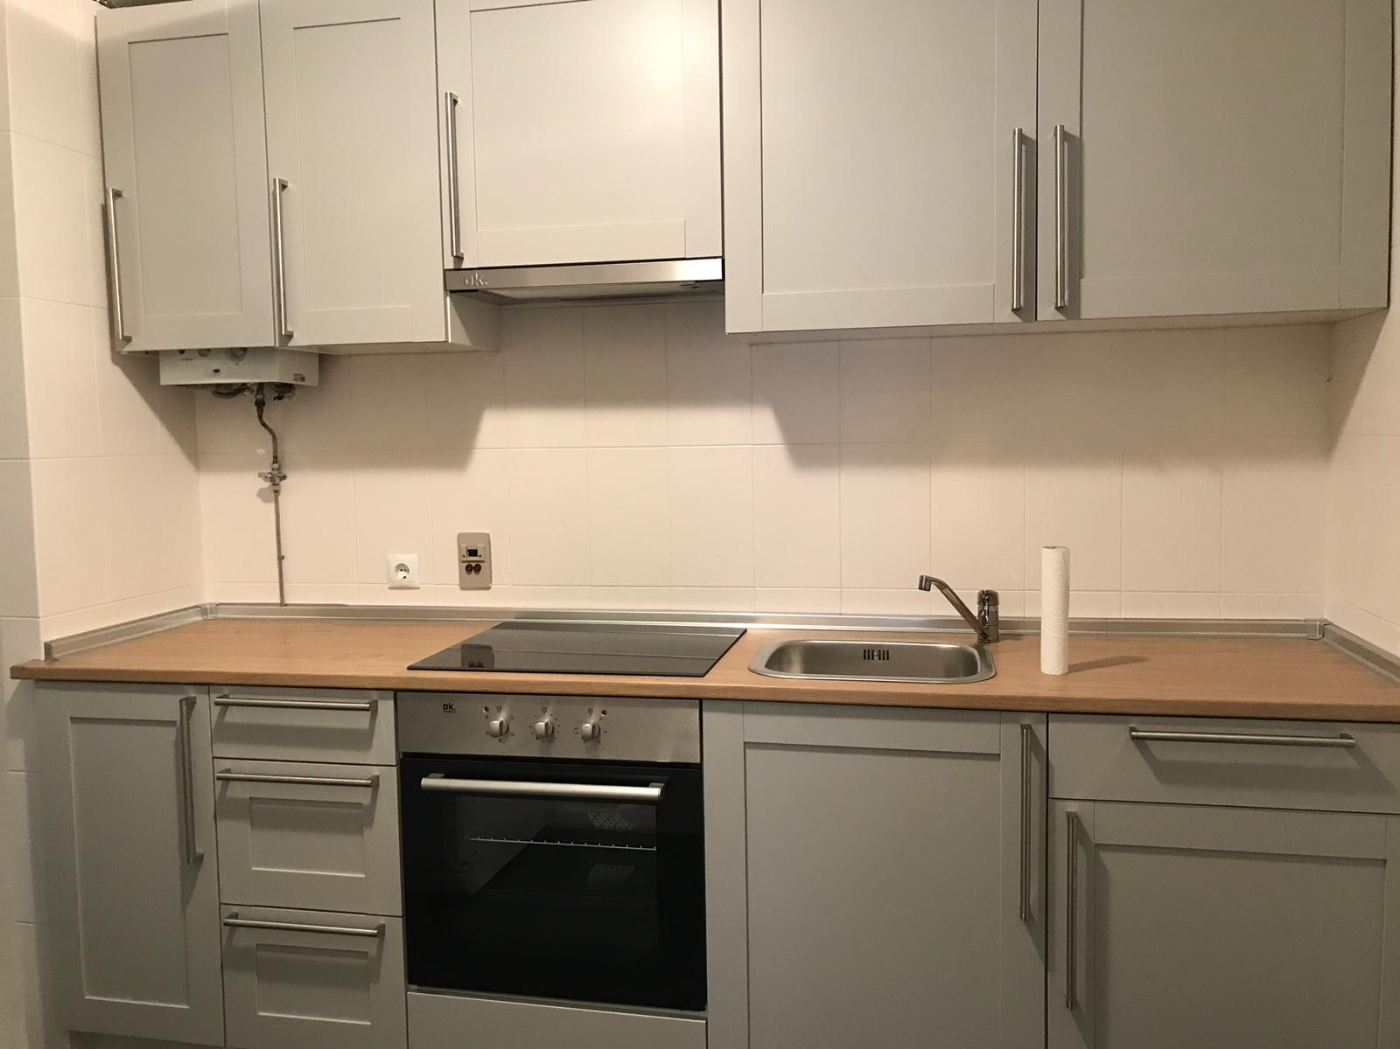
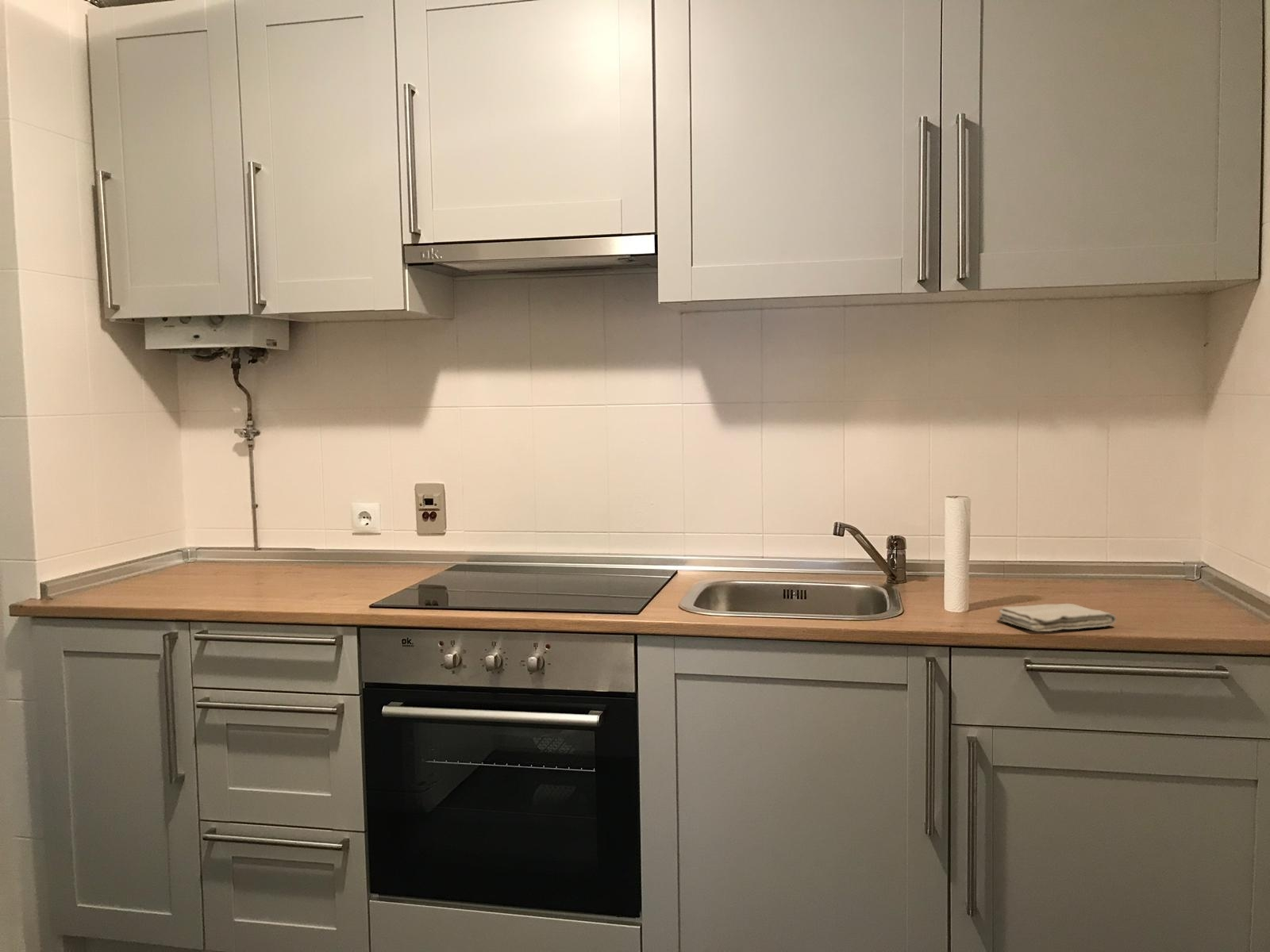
+ washcloth (1054, 616)
